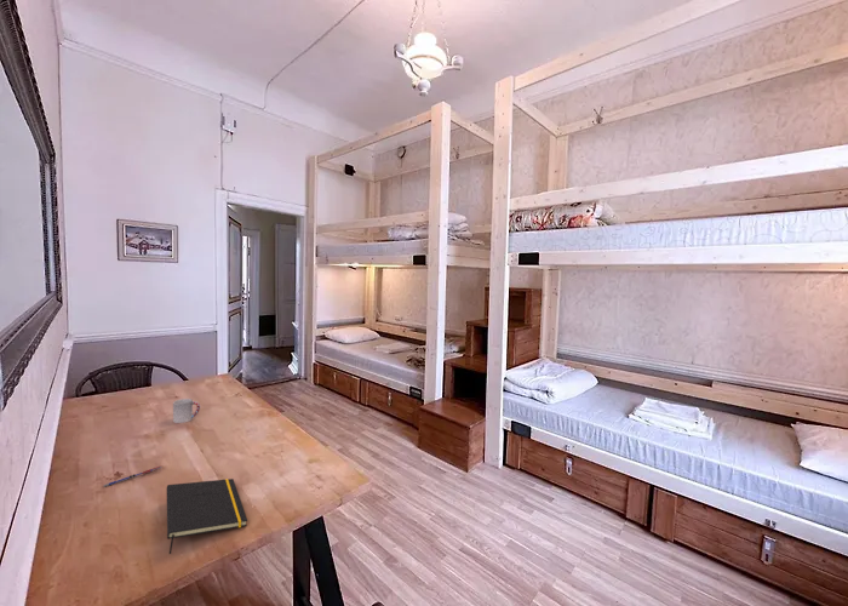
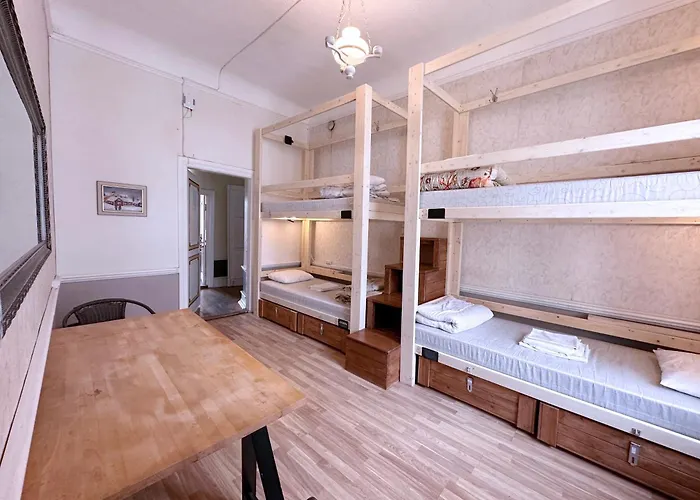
- notepad (205, 504)
- pen (133, 475)
- cup (187, 410)
